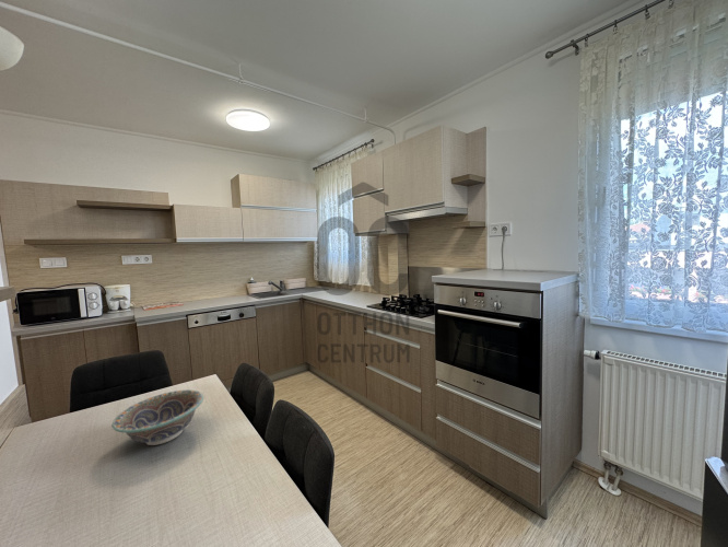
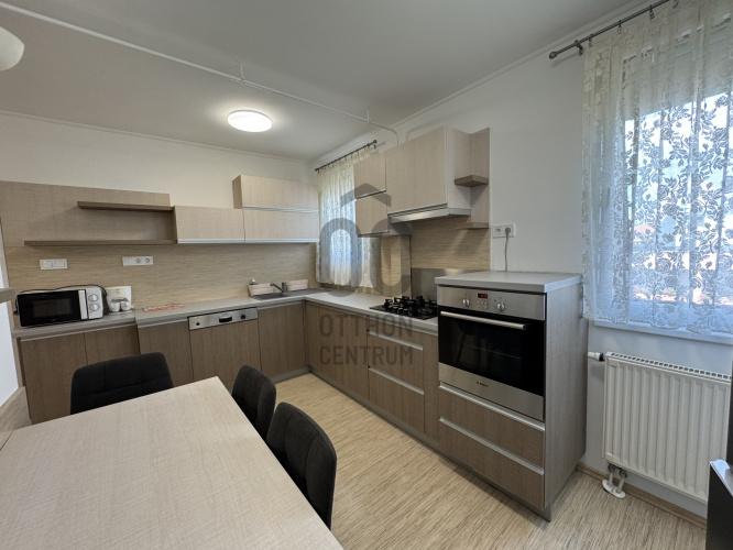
- decorative bowl (162, 420)
